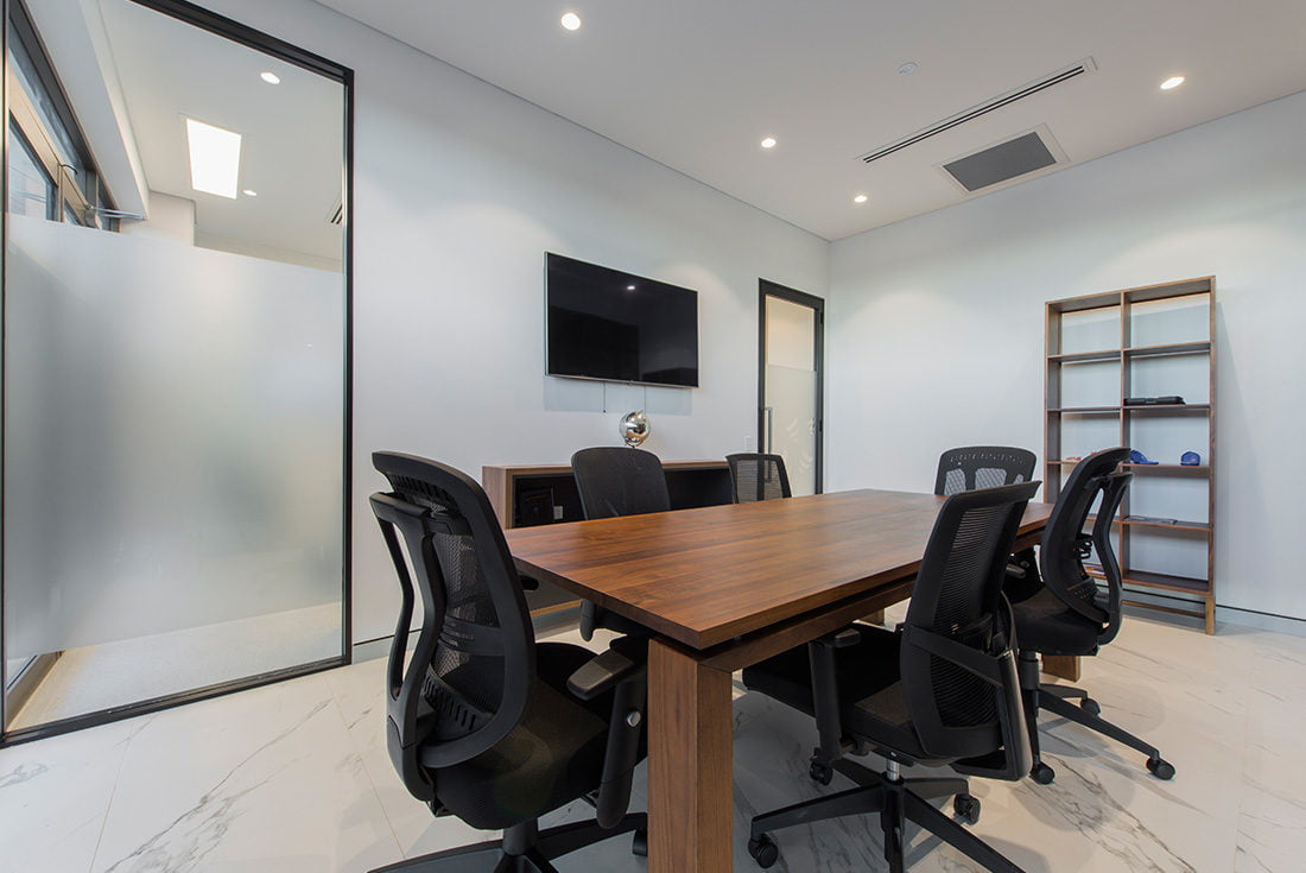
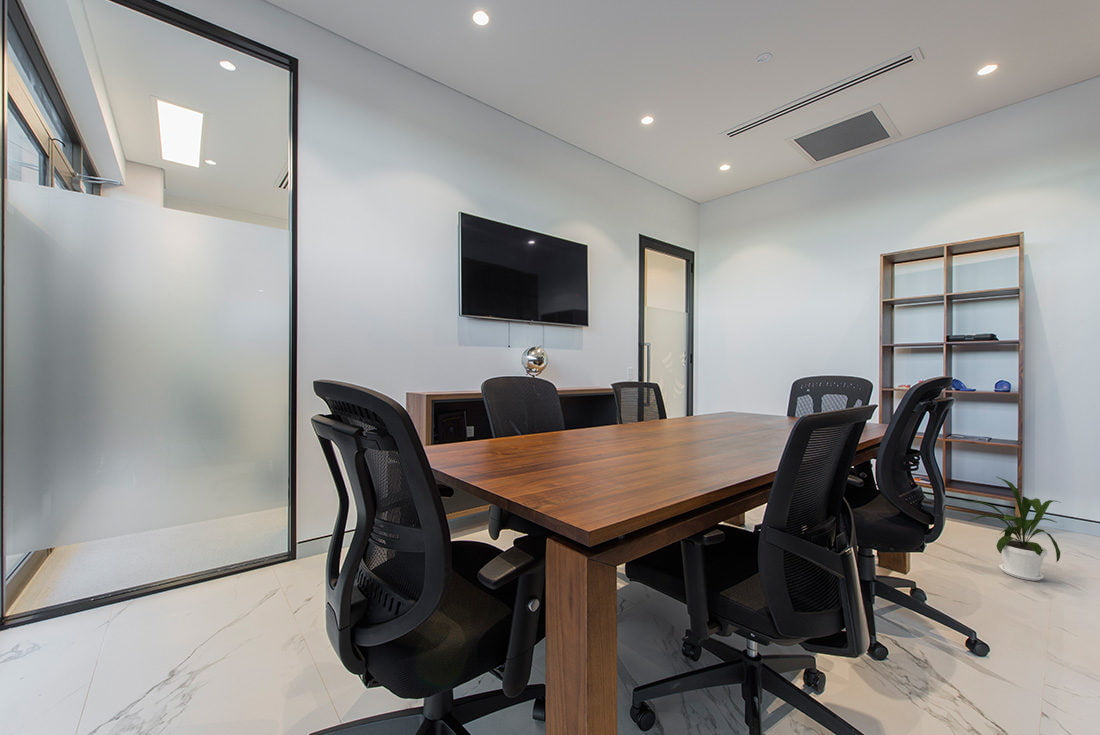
+ house plant (1018, 528)
